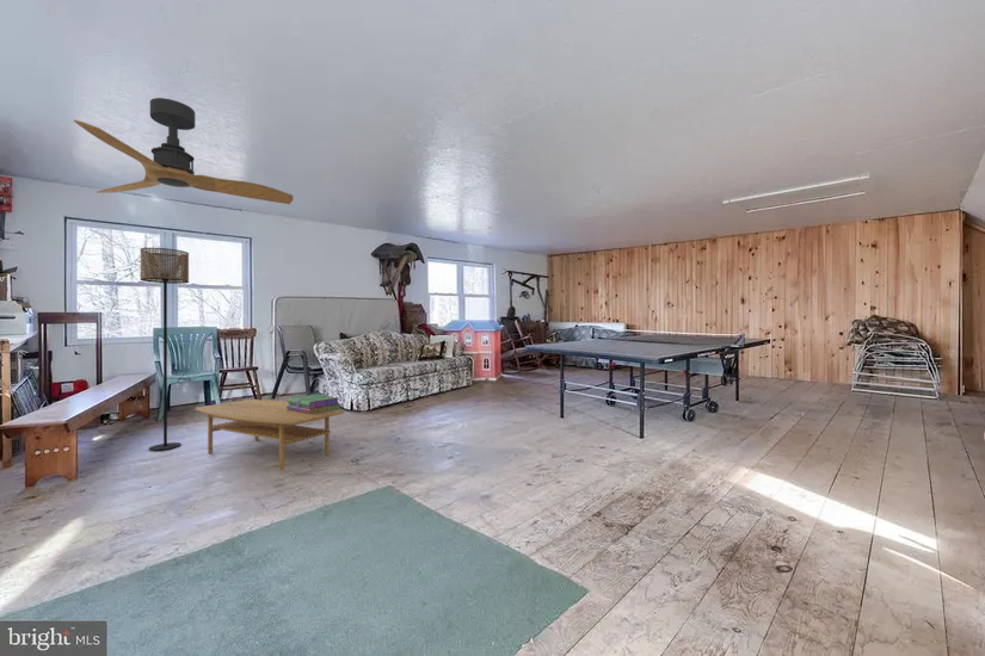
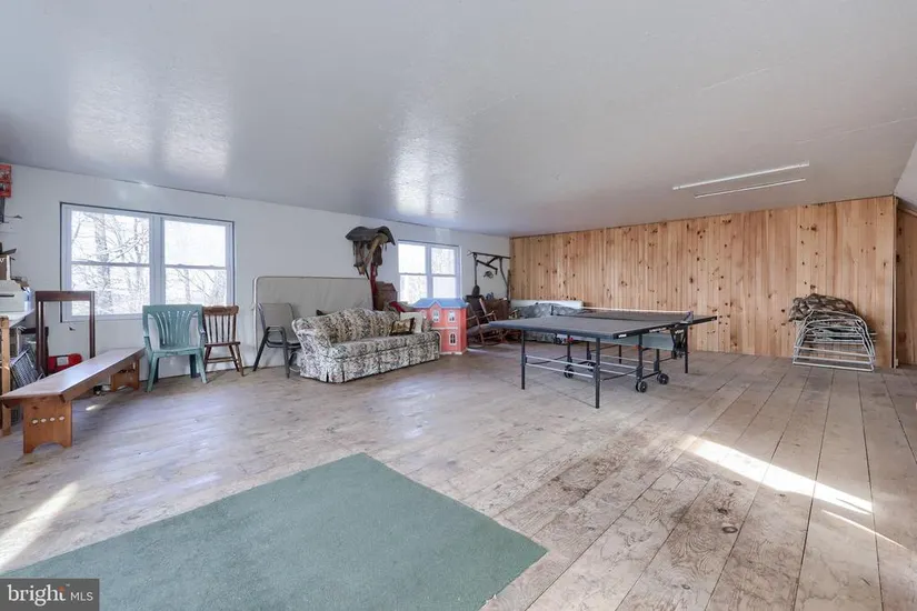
- coffee table (267, 432)
- ceiling fan (192, 156)
- floor lamp (165, 348)
- stack of books (313, 403)
